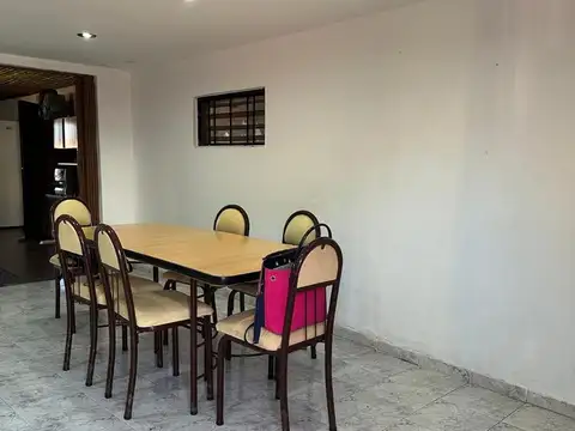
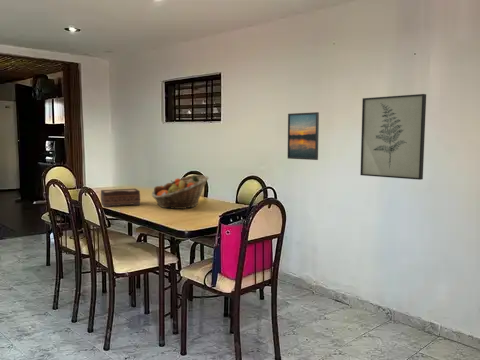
+ wall art (391, 137)
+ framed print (302, 136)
+ tissue box (120, 197)
+ fruit basket (180, 190)
